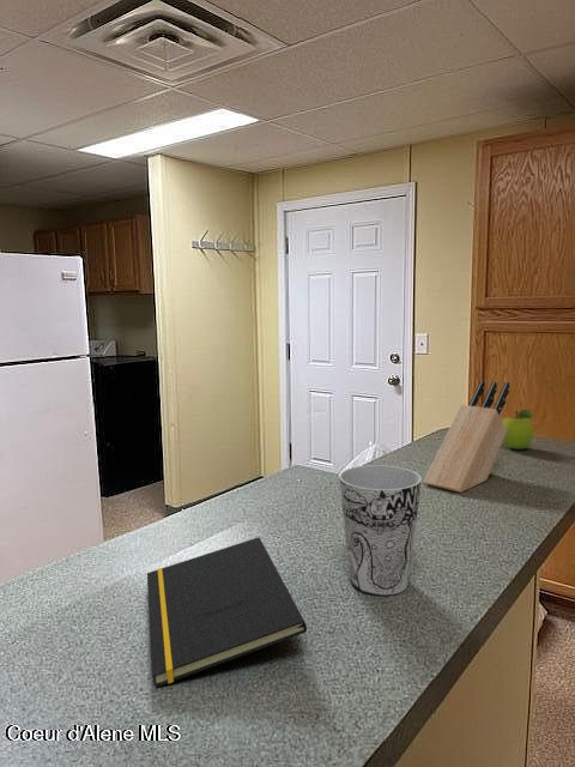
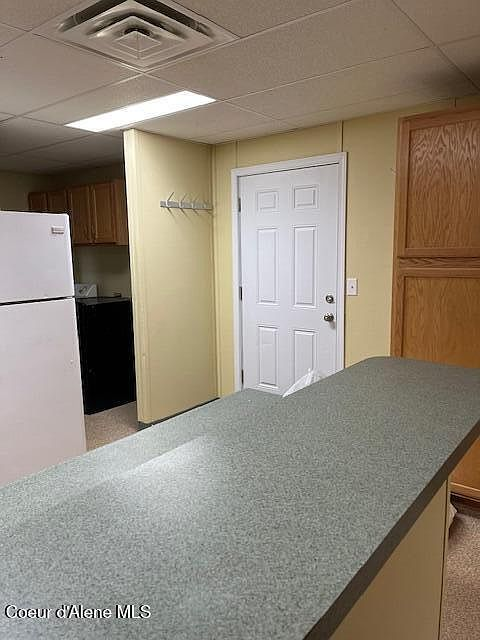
- cup (379, 529)
- fruit (519, 429)
- knife block (471, 430)
- notepad (216, 598)
